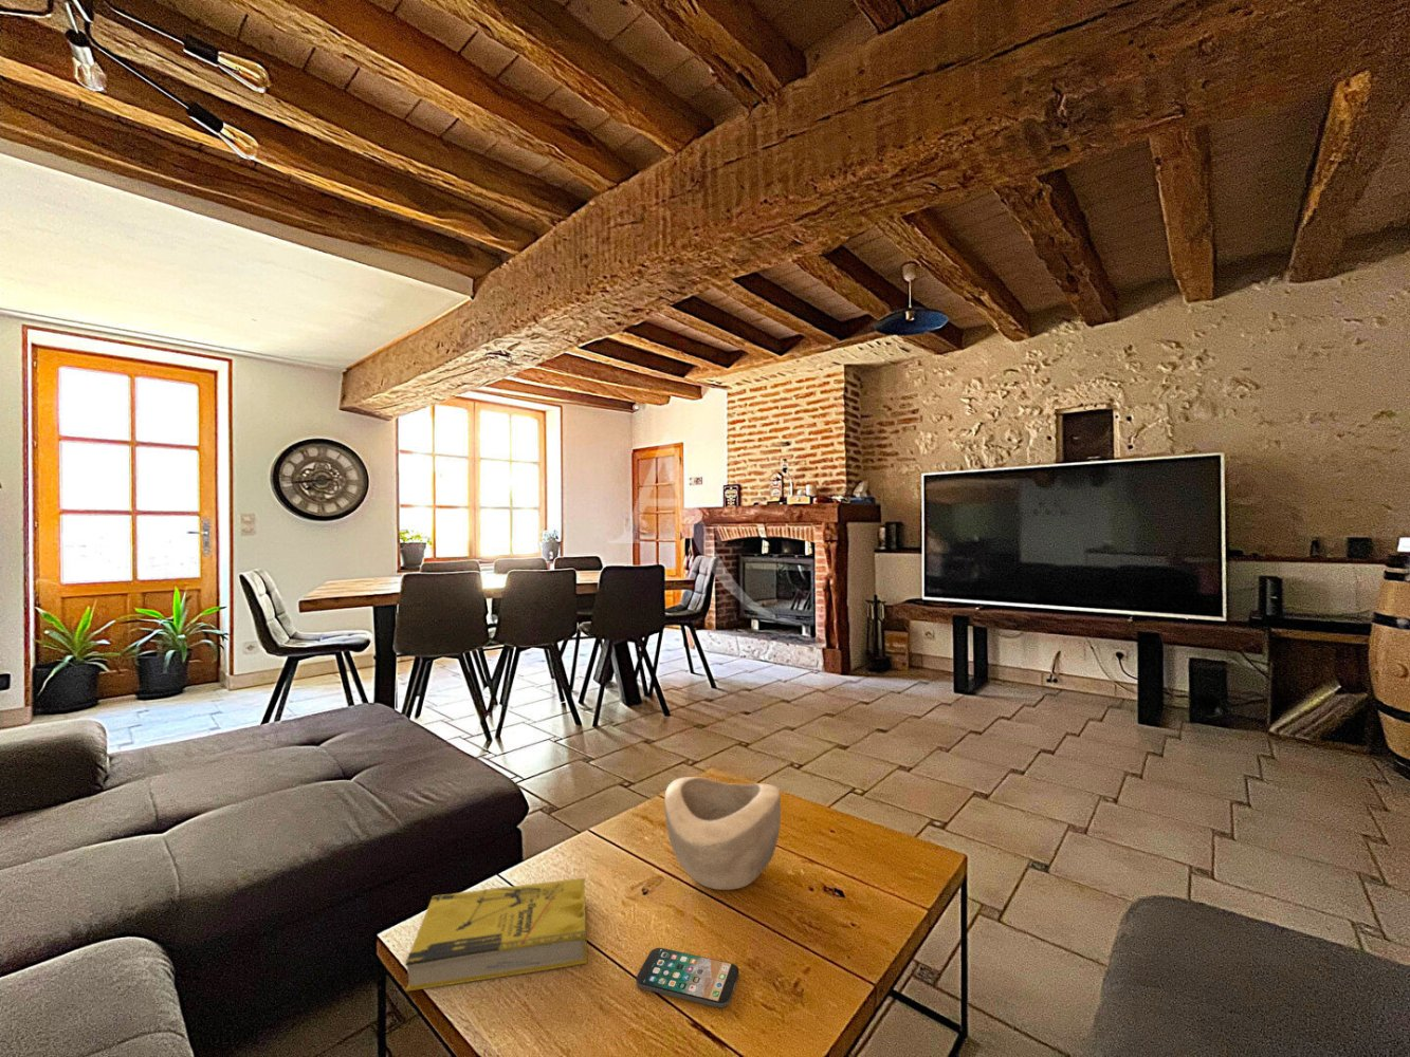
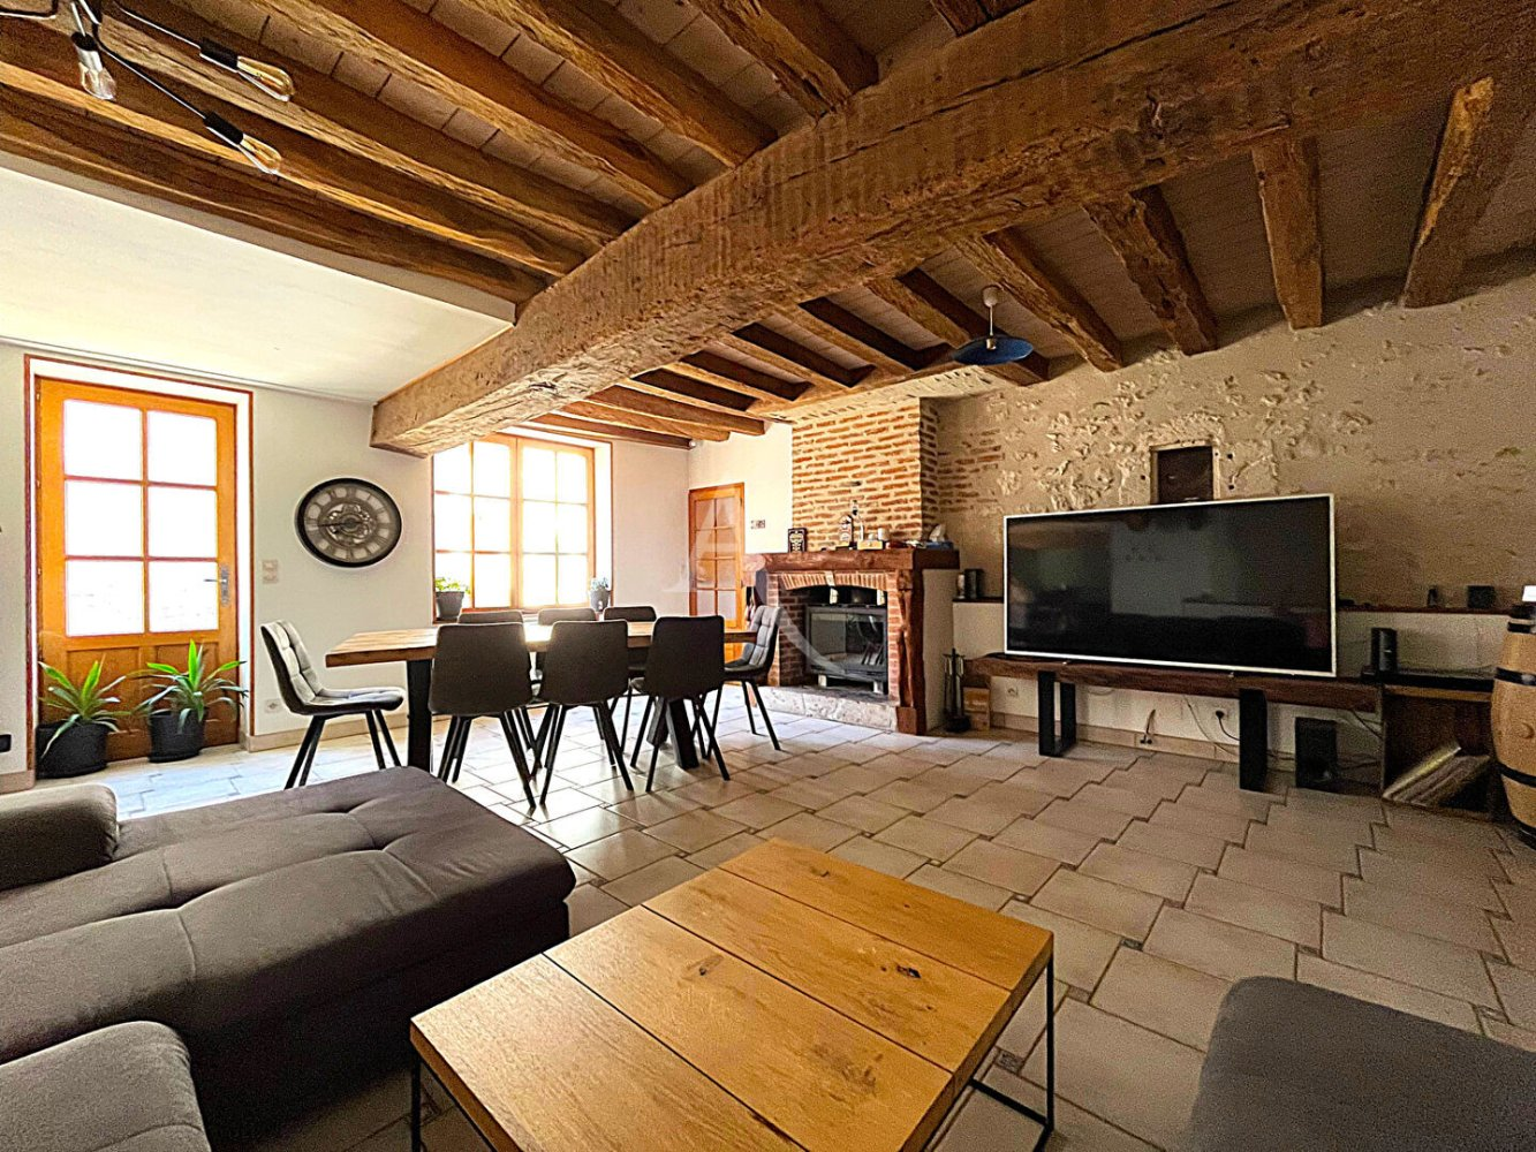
- decorative bowl (722, 829)
- book (504, 925)
- smartphone (688, 976)
